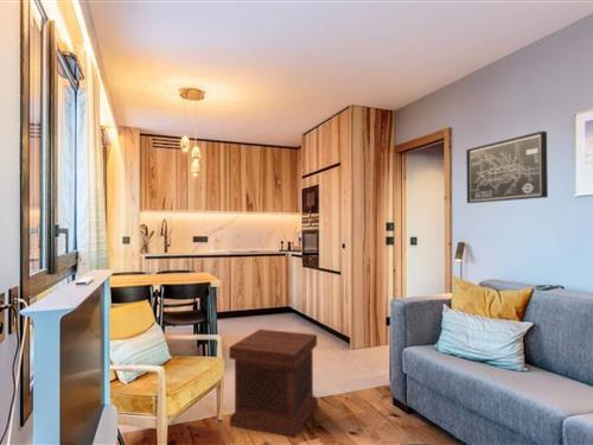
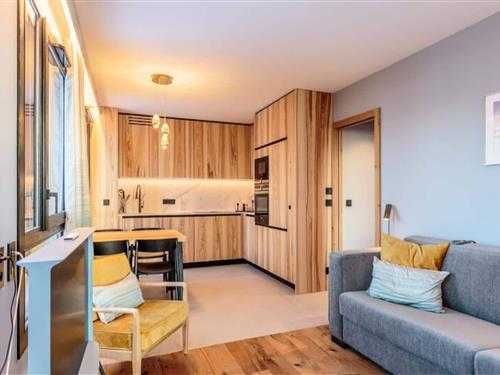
- wall art (502, 171)
- side table (275, 377)
